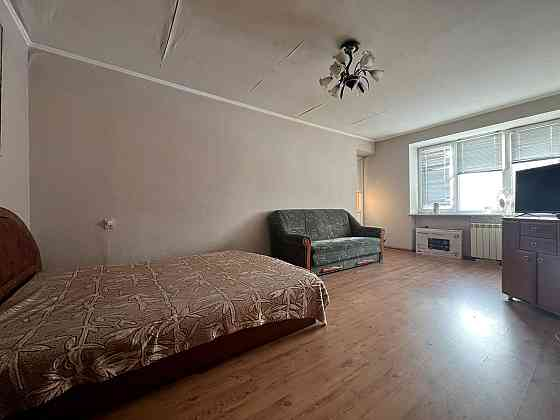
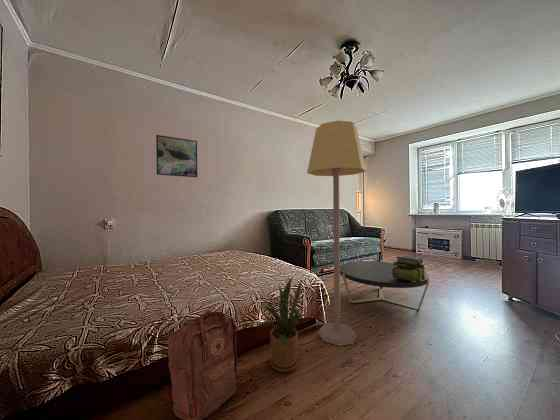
+ backpack (203, 356)
+ lamp (336, 231)
+ coffee table (381, 284)
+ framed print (177, 157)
+ house plant (279, 322)
+ stack of books (408, 266)
